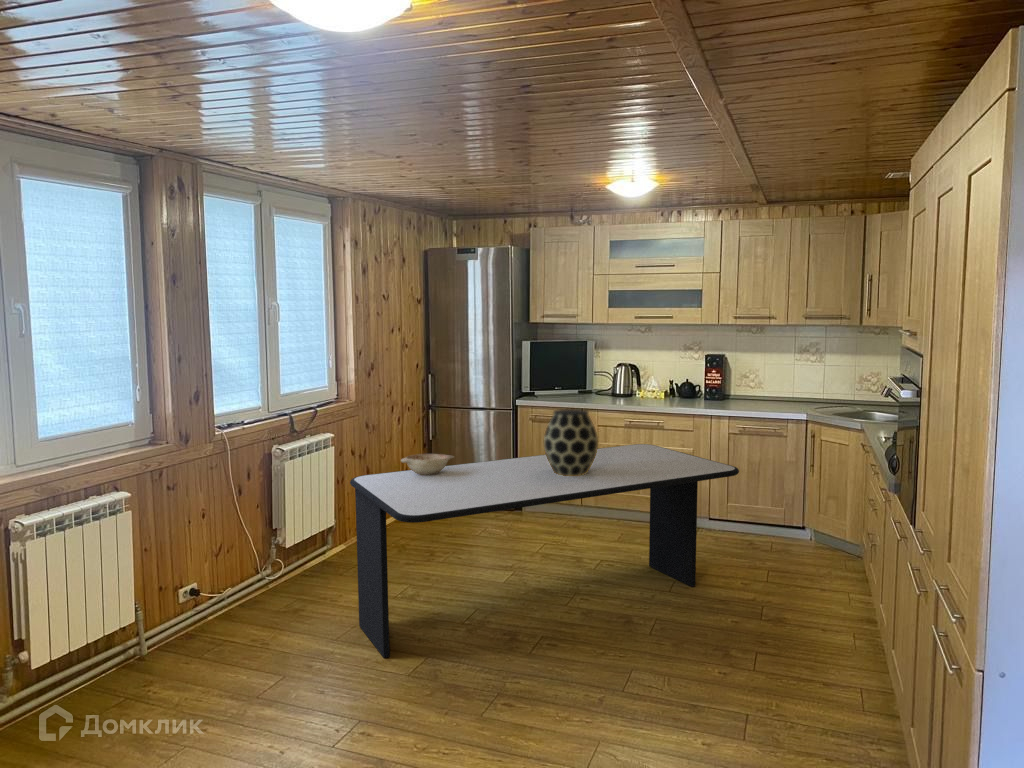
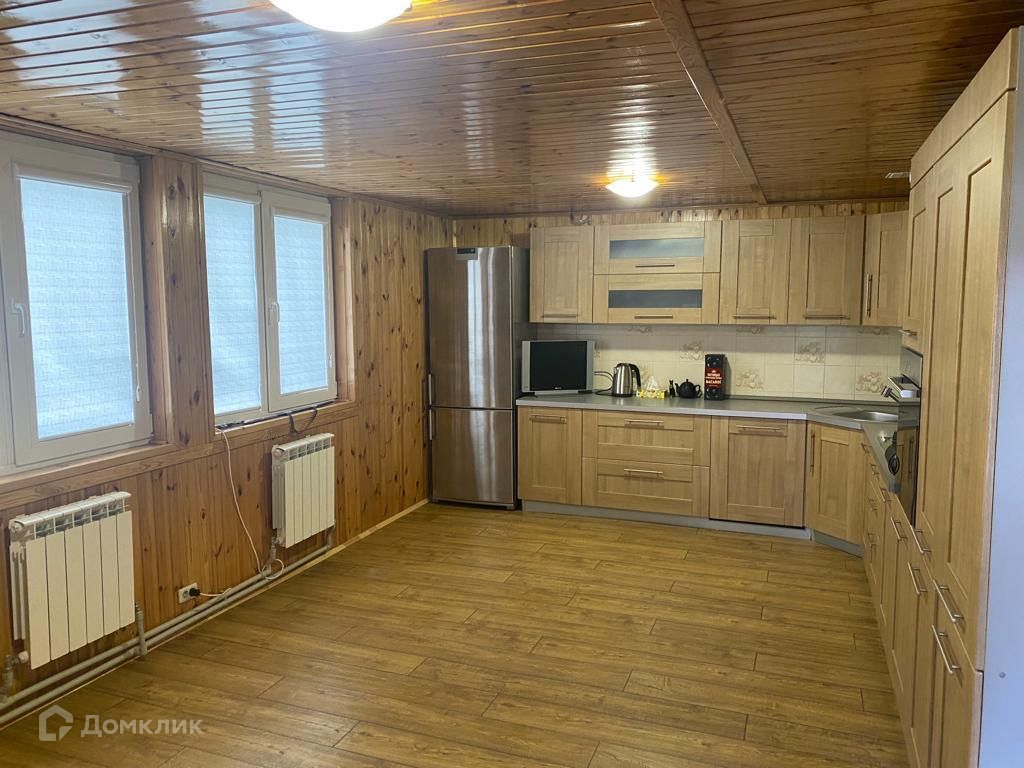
- vase (570, 441)
- decorative bowl (427, 464)
- dining table (541, 504)
